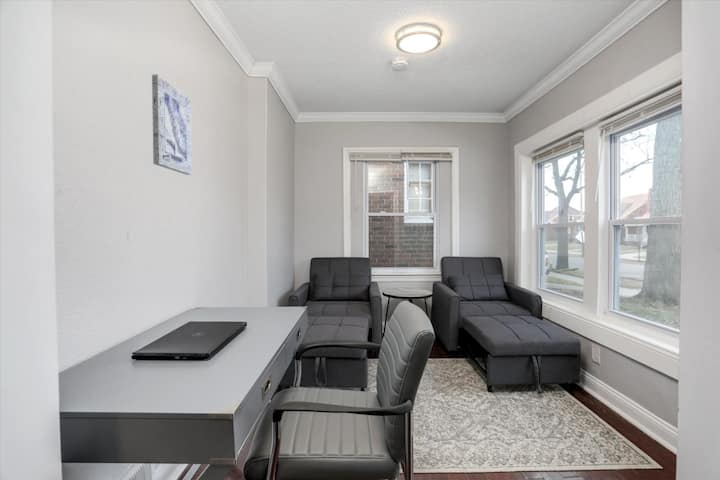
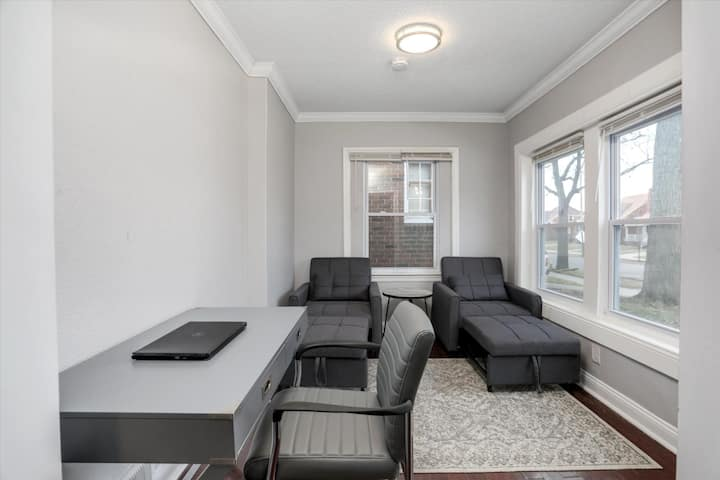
- wall art (173, 128)
